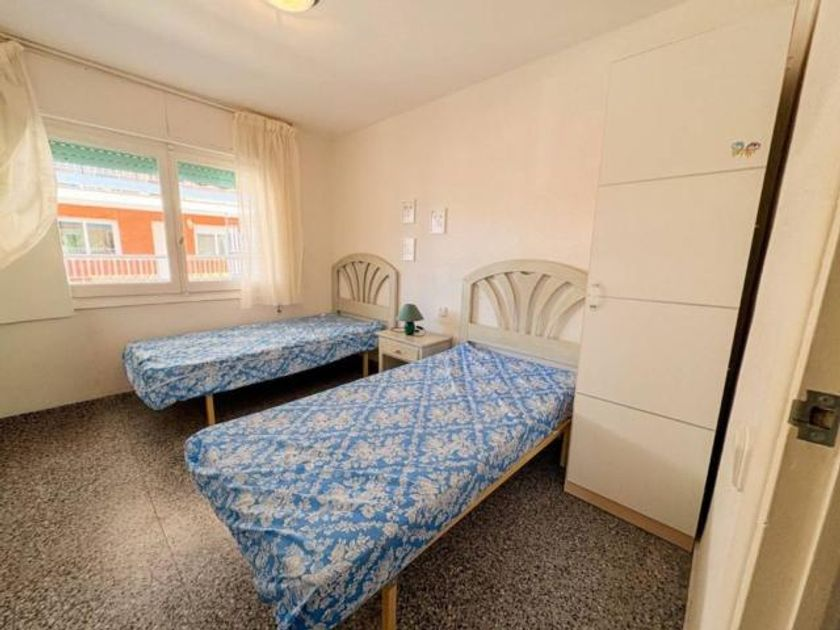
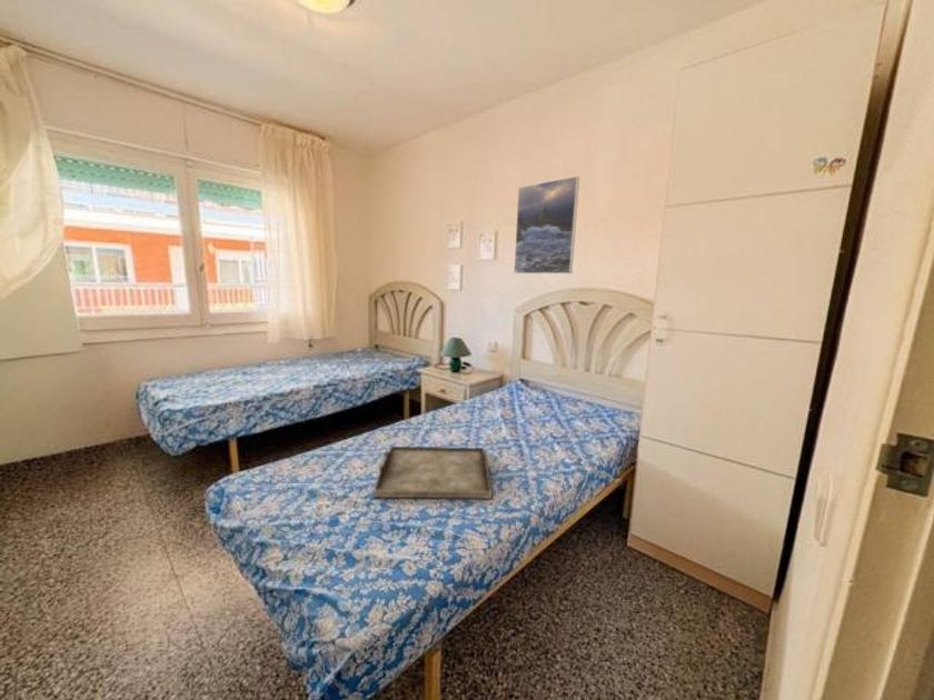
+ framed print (544, 228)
+ serving tray (435, 463)
